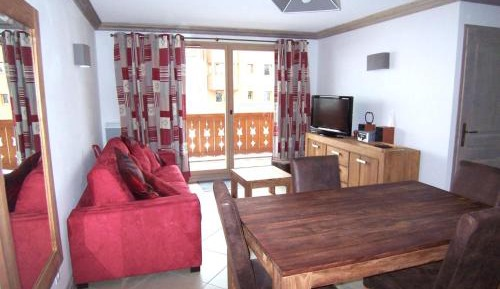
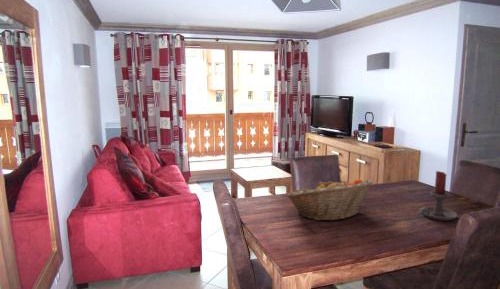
+ fruit basket (330, 195)
+ candle holder (436, 194)
